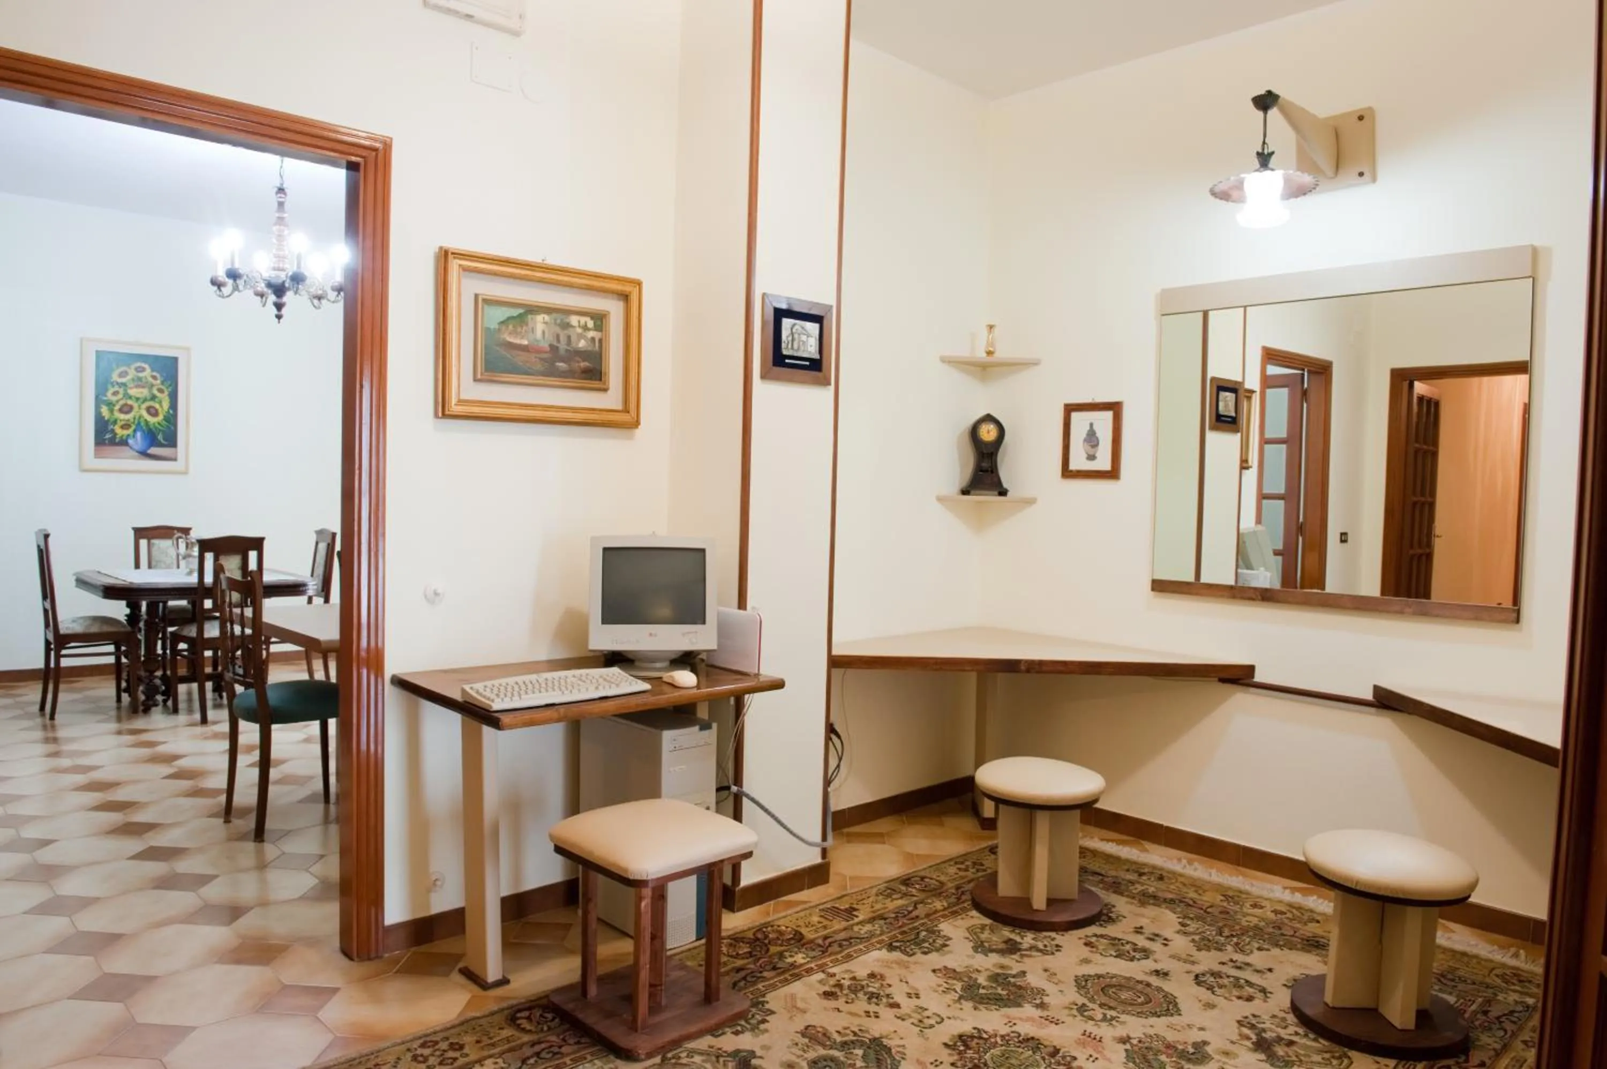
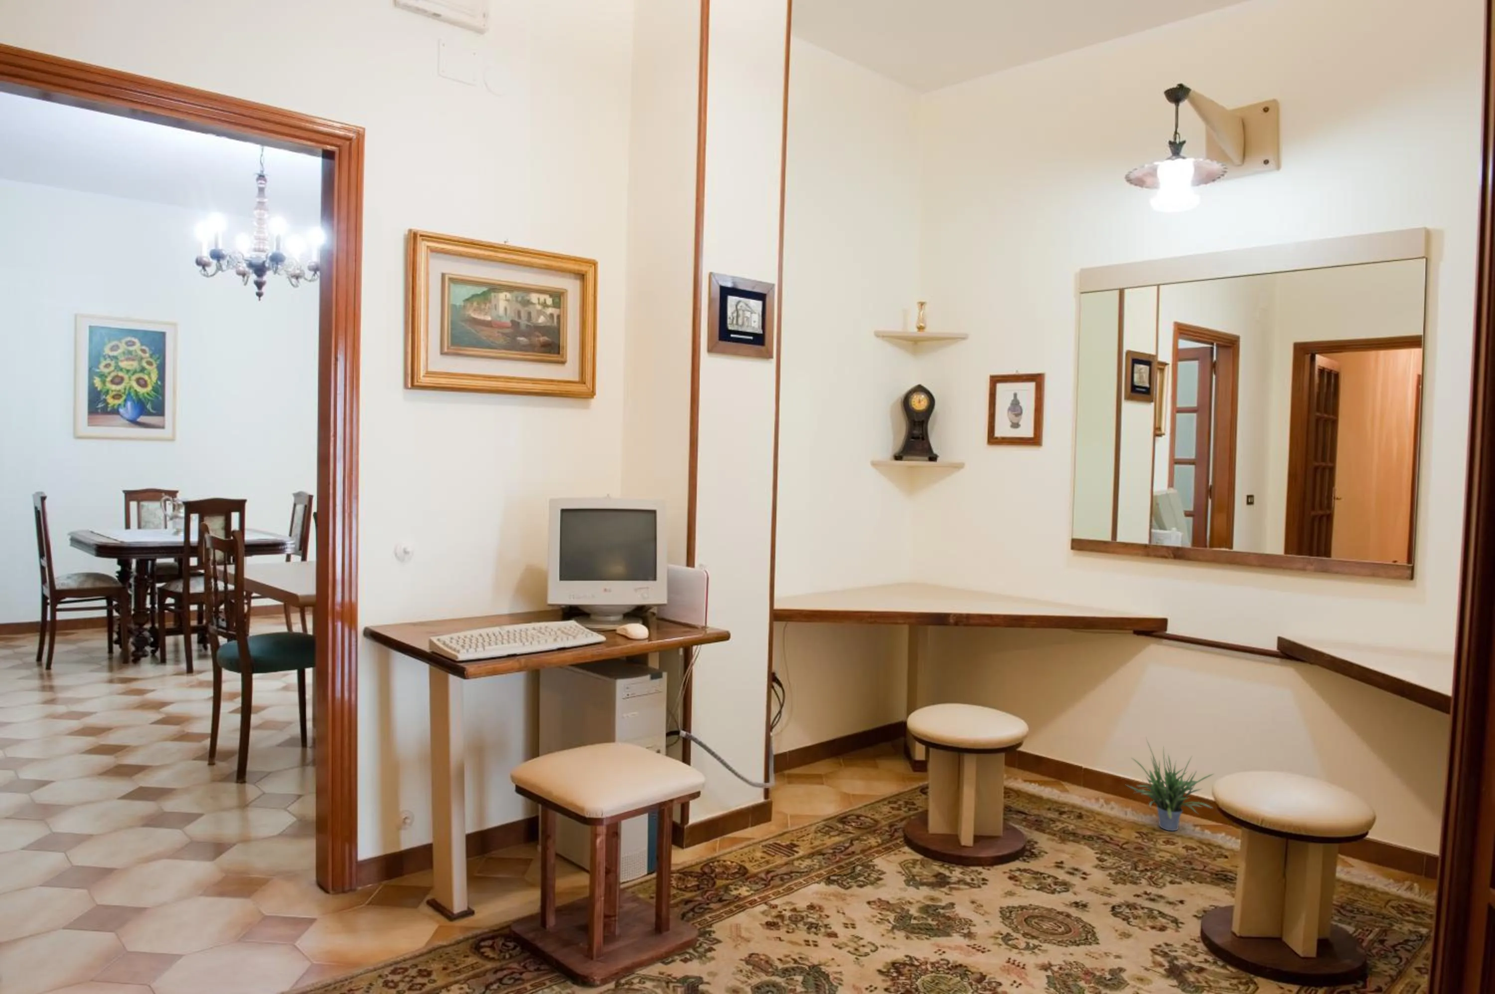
+ potted plant (1172, 784)
